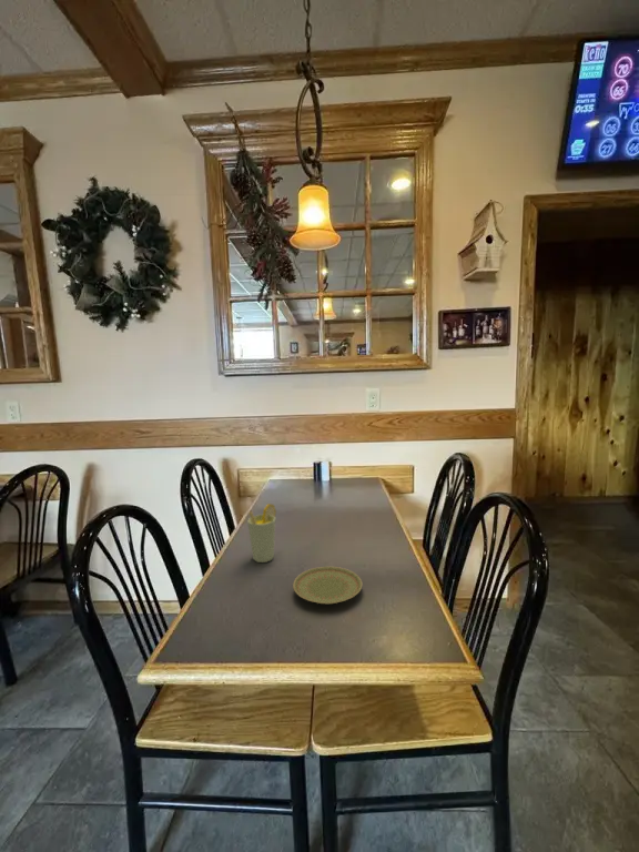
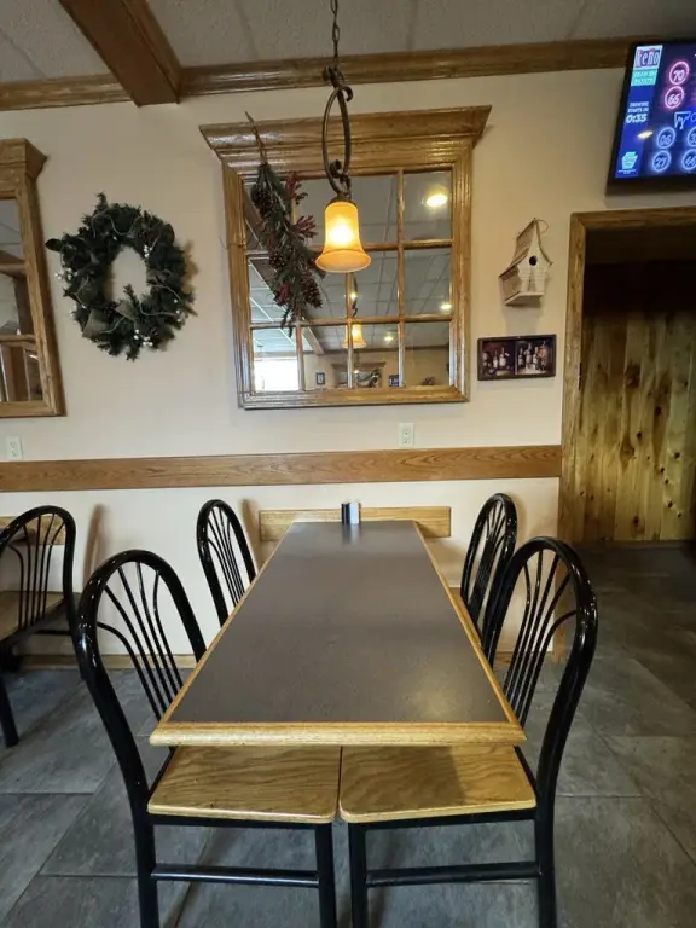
- cup (264, 530)
- plate (327, 587)
